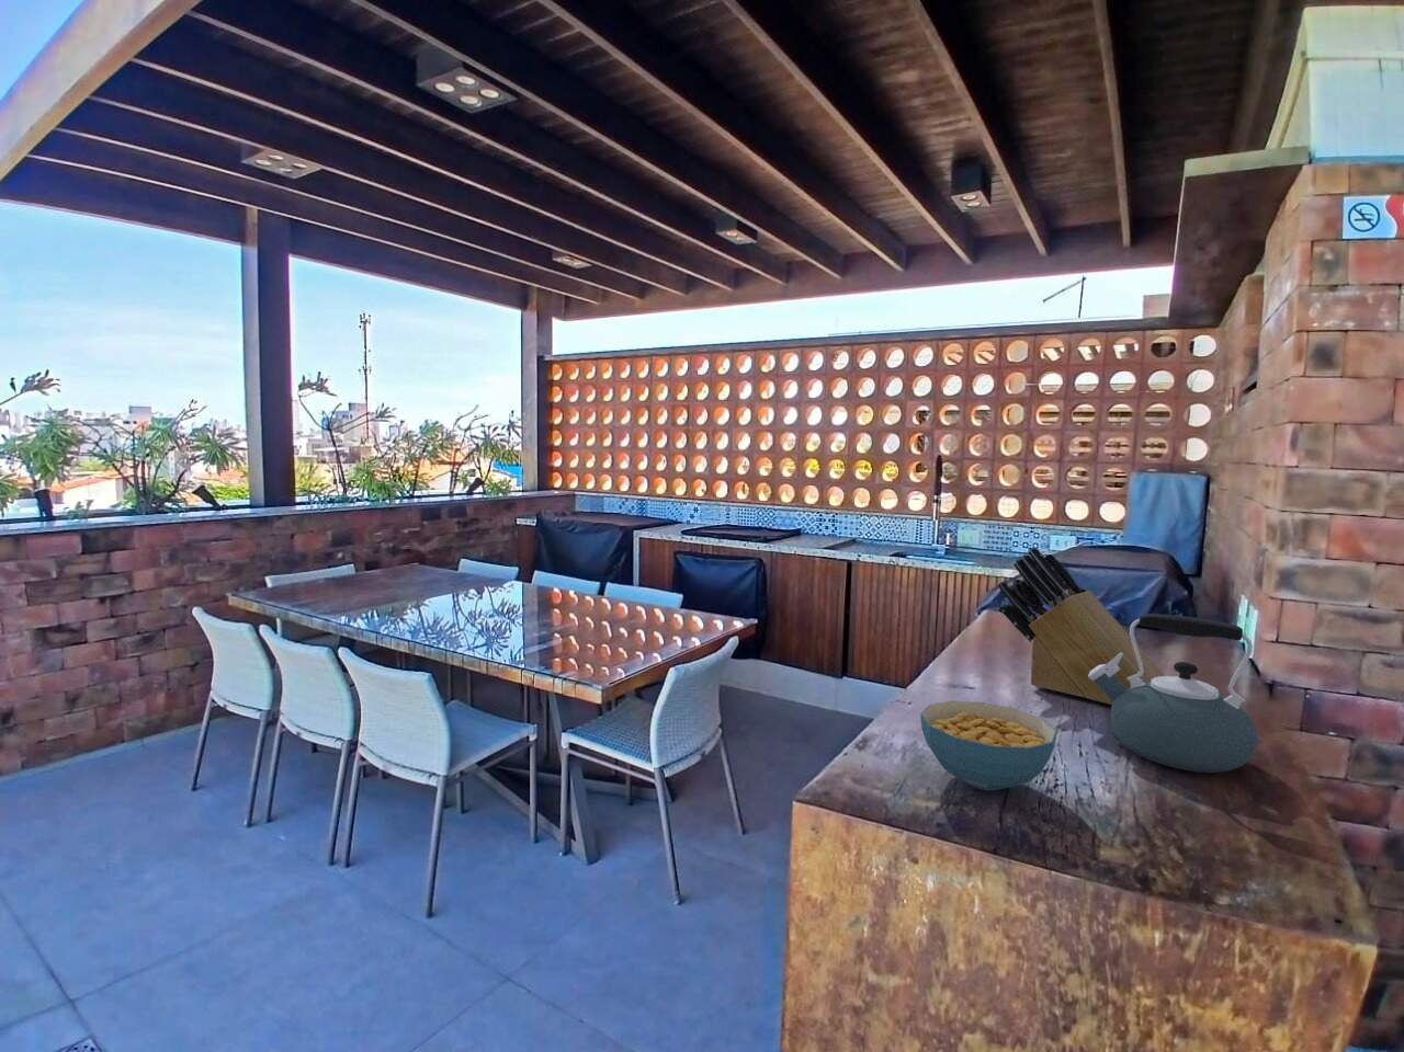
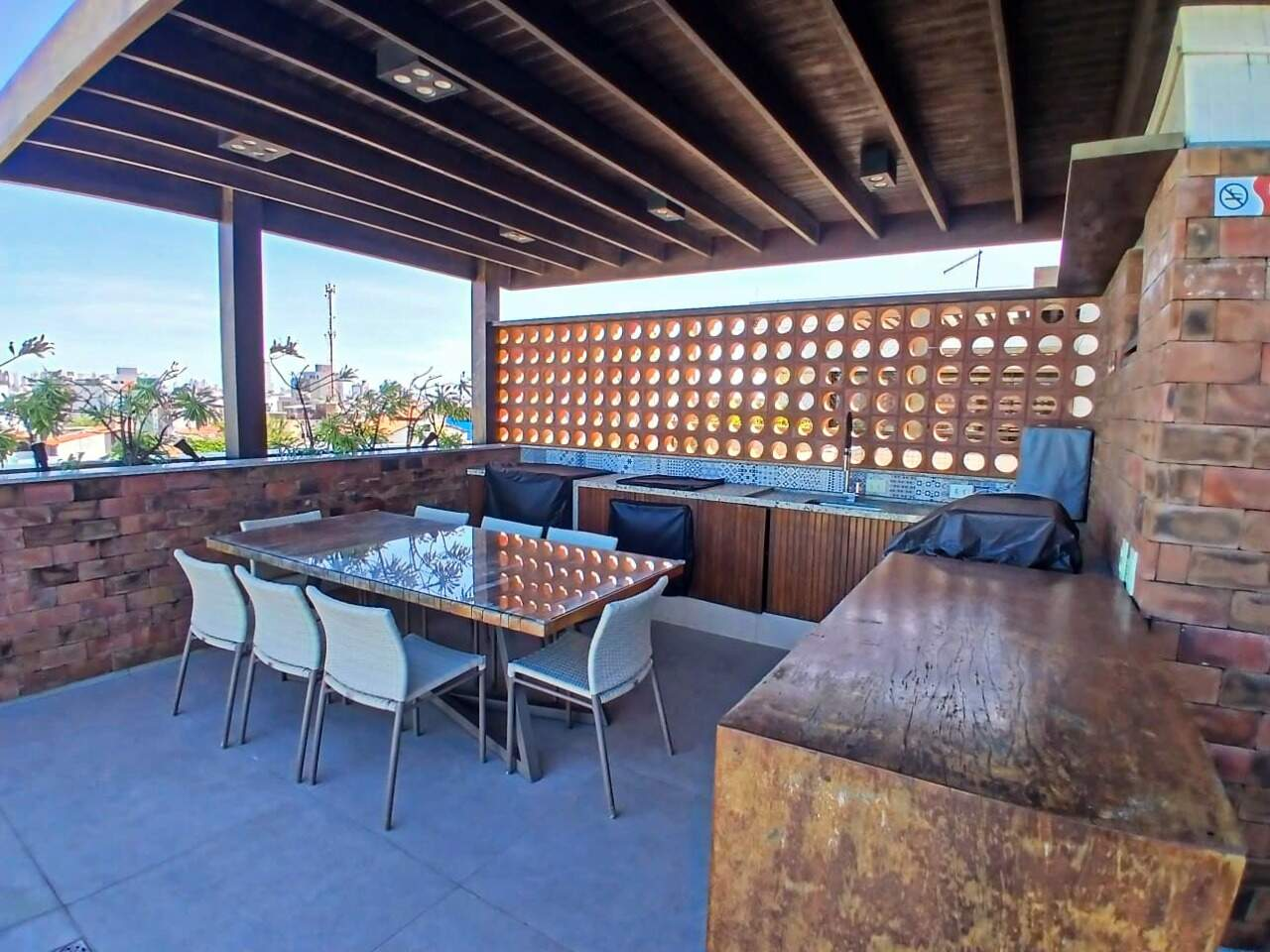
- cereal bowl (985, 751)
- knife block (1083, 622)
- kettle (1170, 684)
